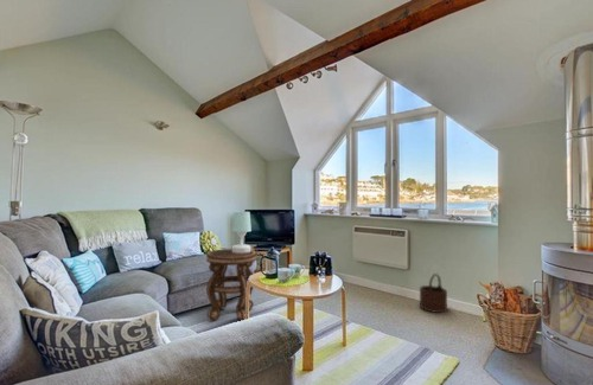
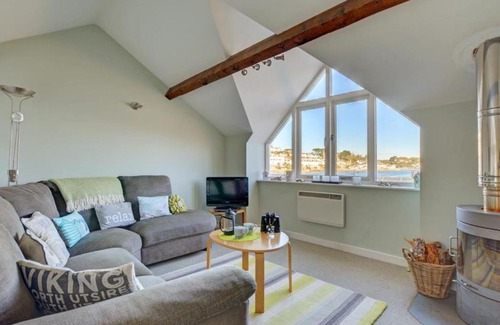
- wooden bucket (433, 290)
- table lamp (241, 231)
- side table (231, 281)
